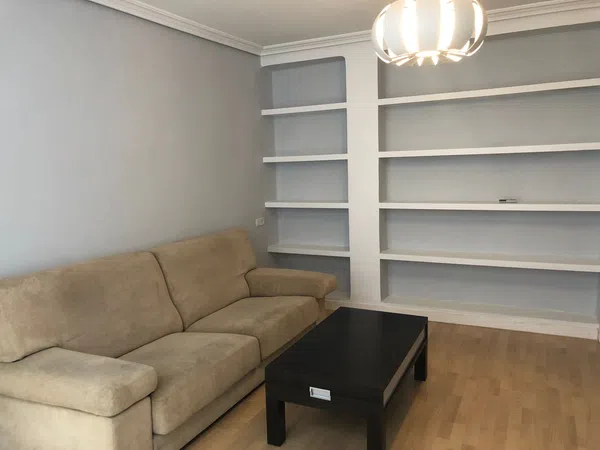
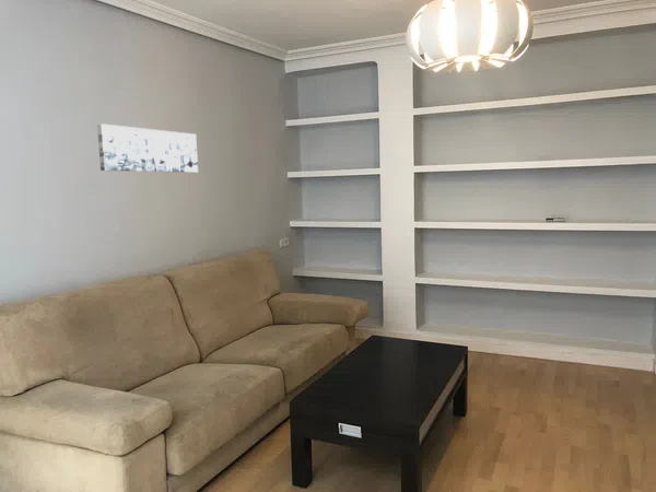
+ wall art (152, 150)
